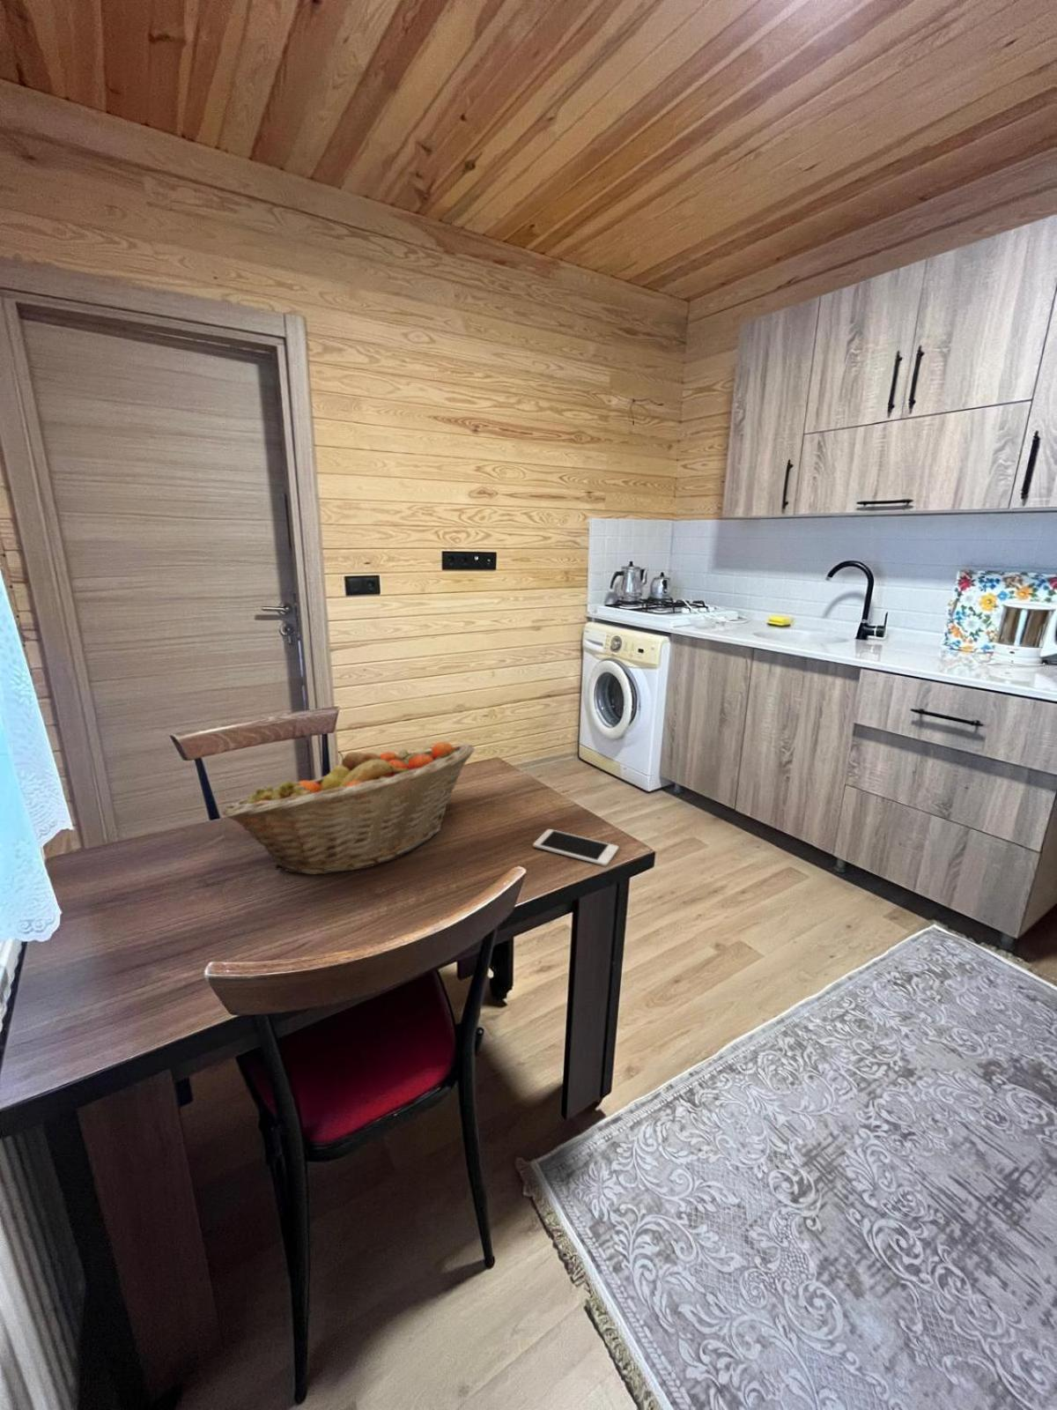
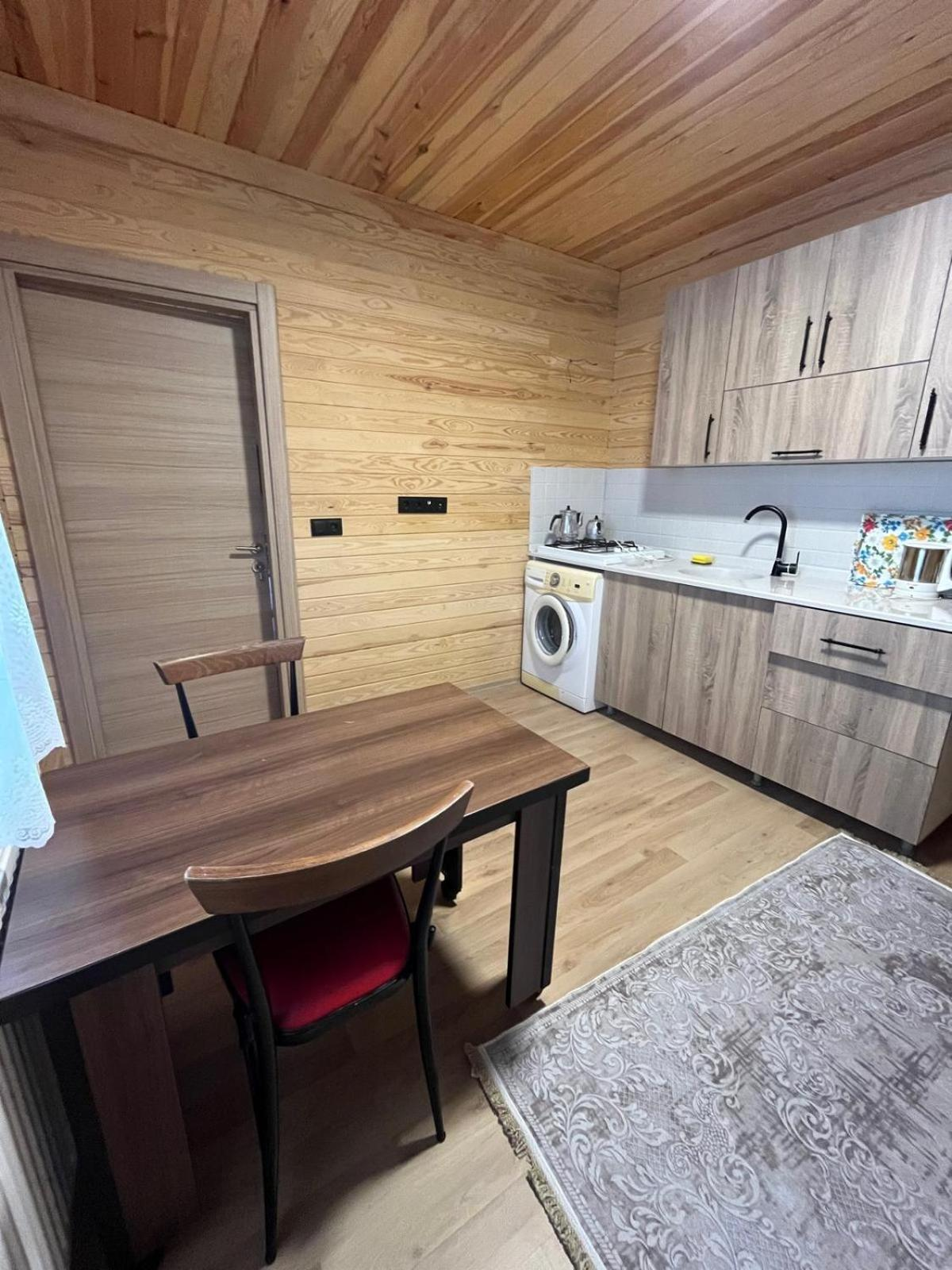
- fruit basket (360, 794)
- cell phone (575, 846)
